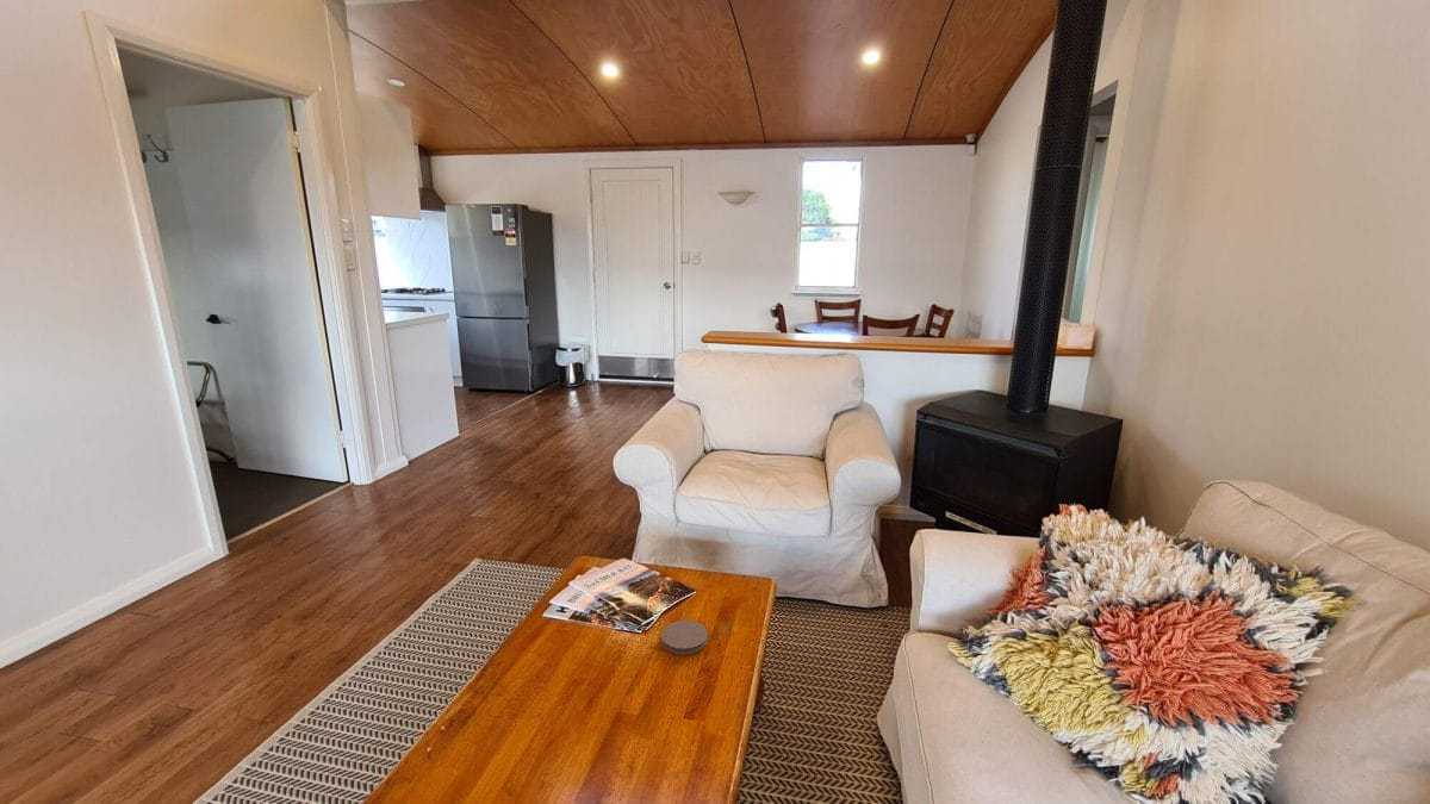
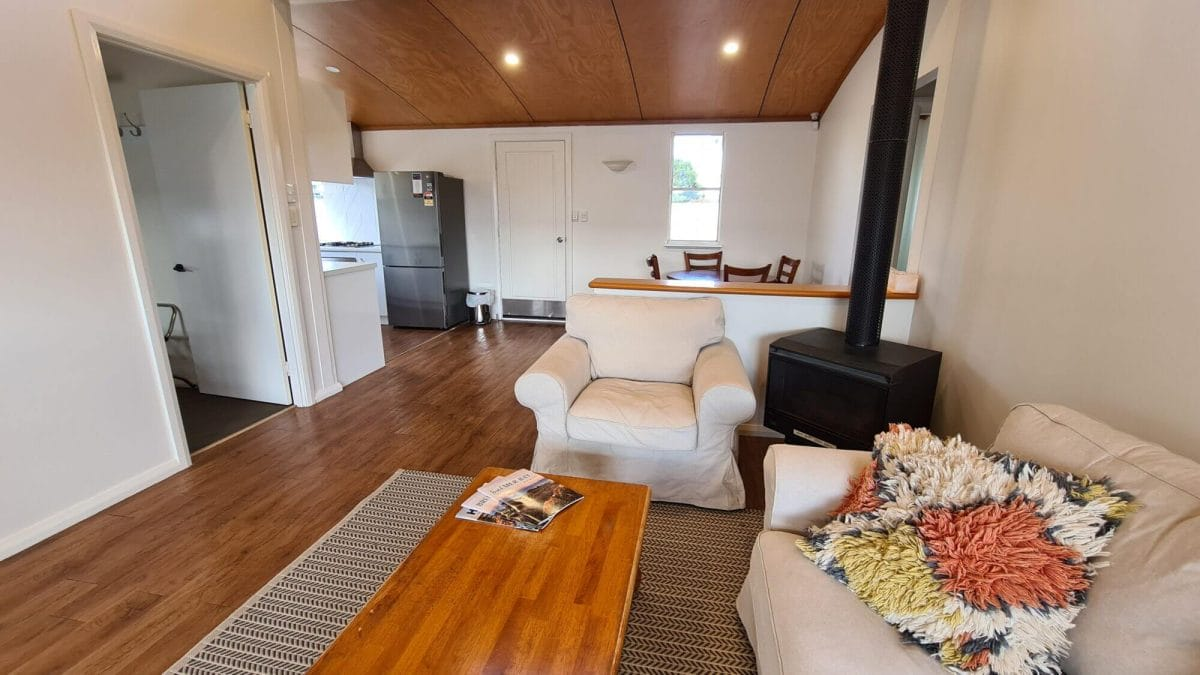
- coaster (684, 636)
